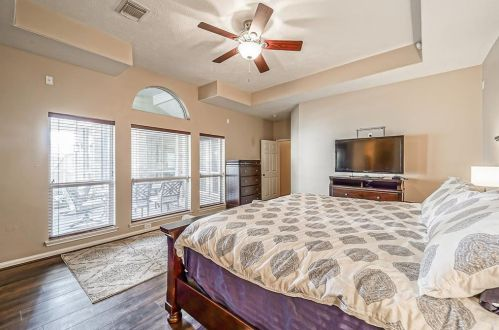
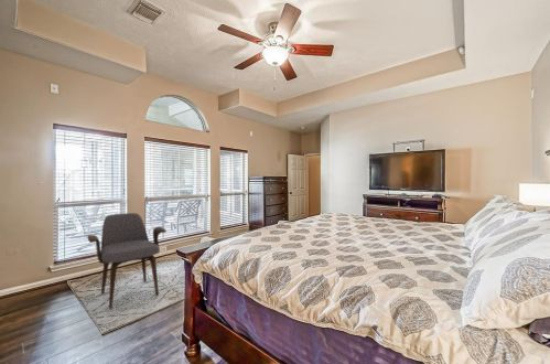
+ armchair (128, 254)
